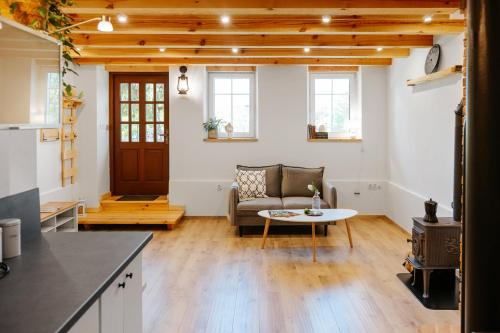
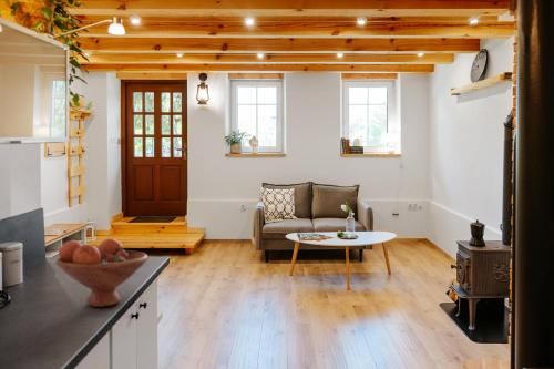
+ fruit bowl (103, 270)
